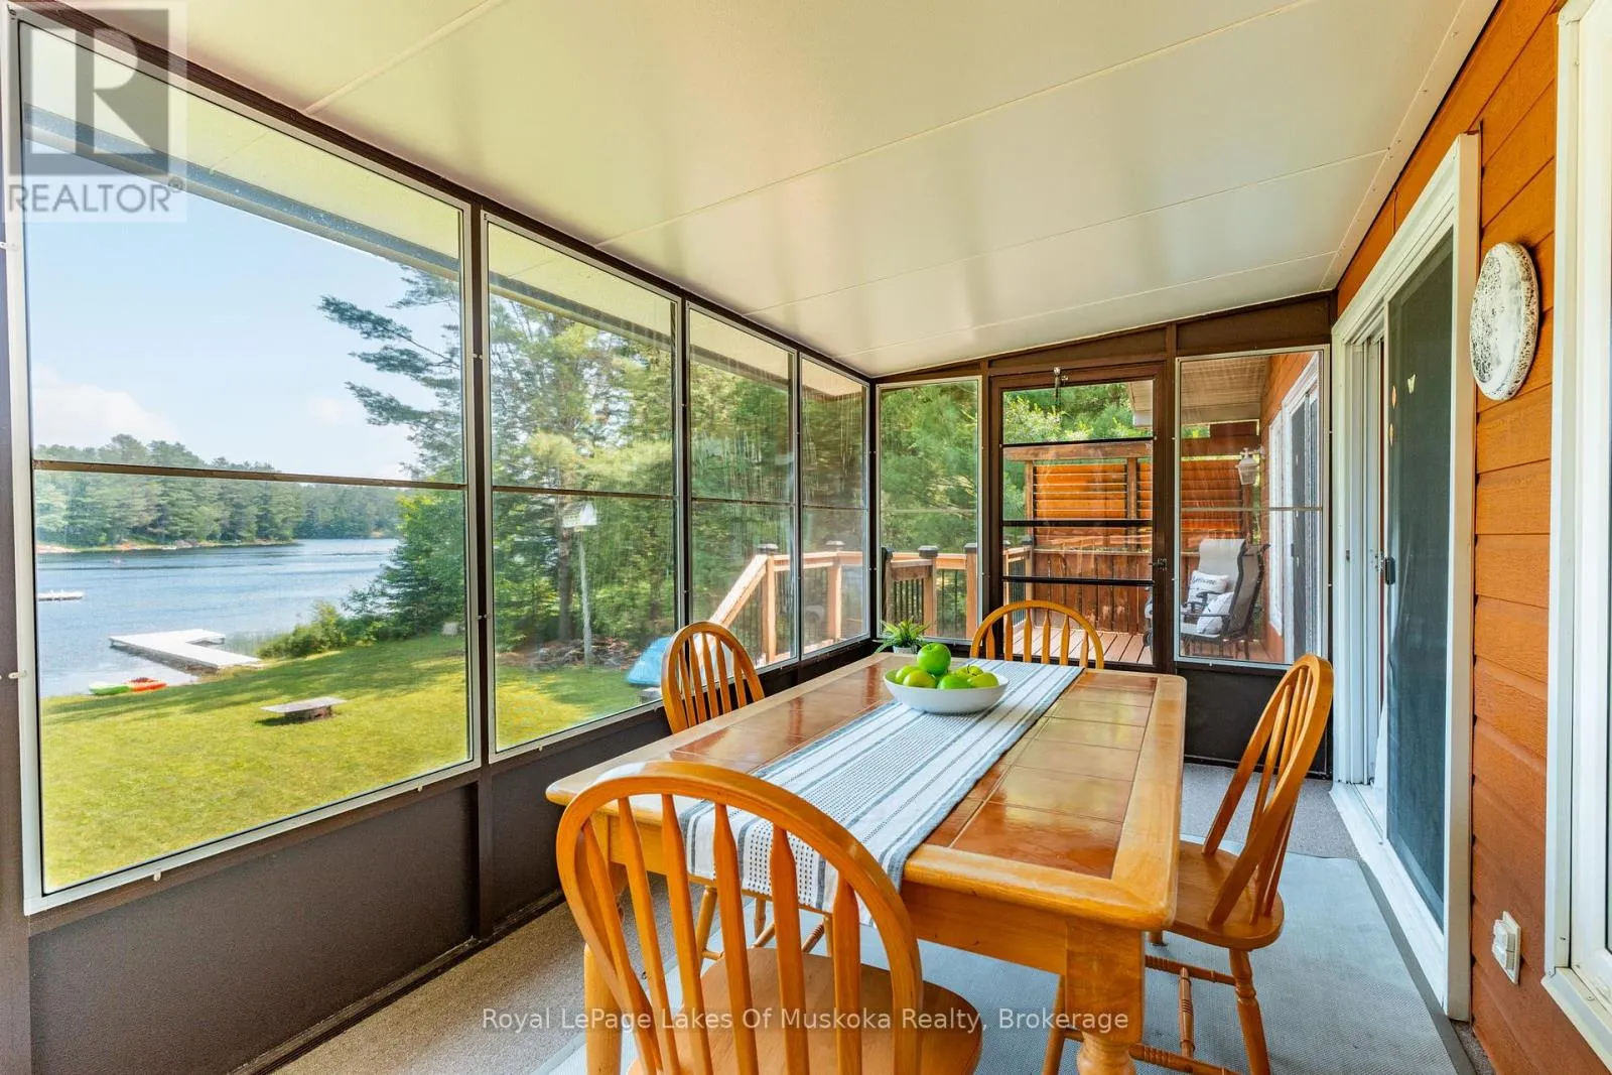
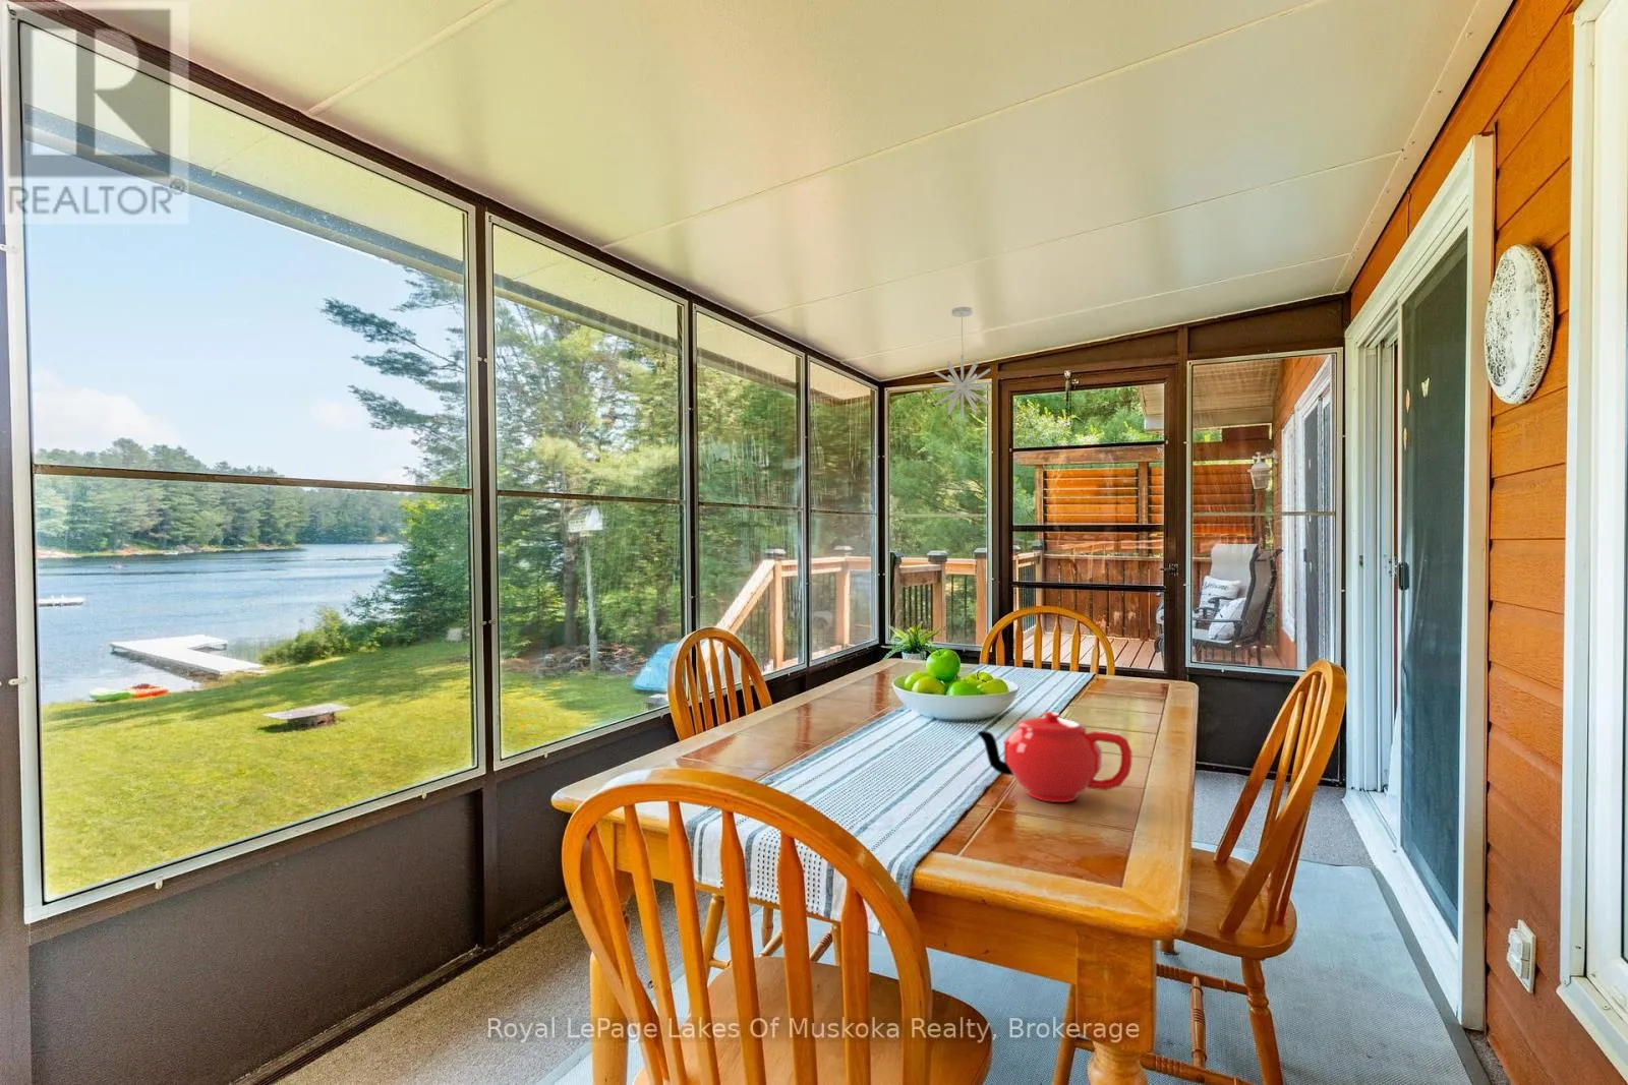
+ teapot (1051, 752)
+ pendant light (962, 362)
